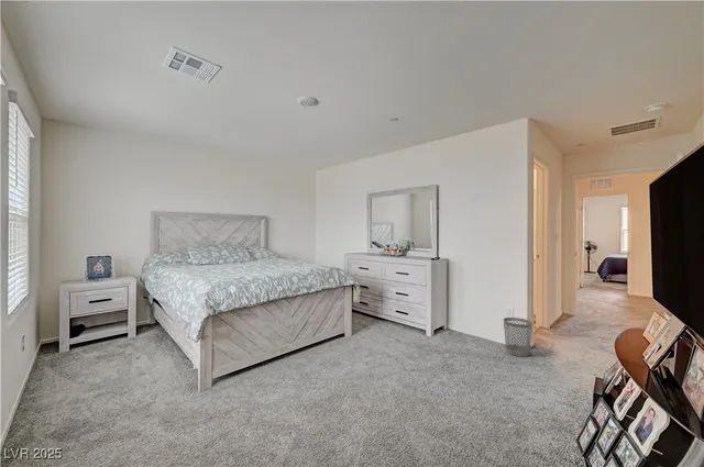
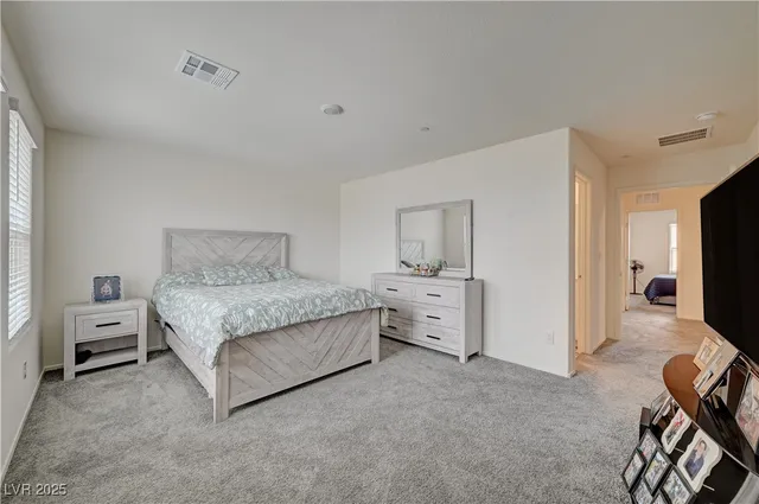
- wastebasket (517, 336)
